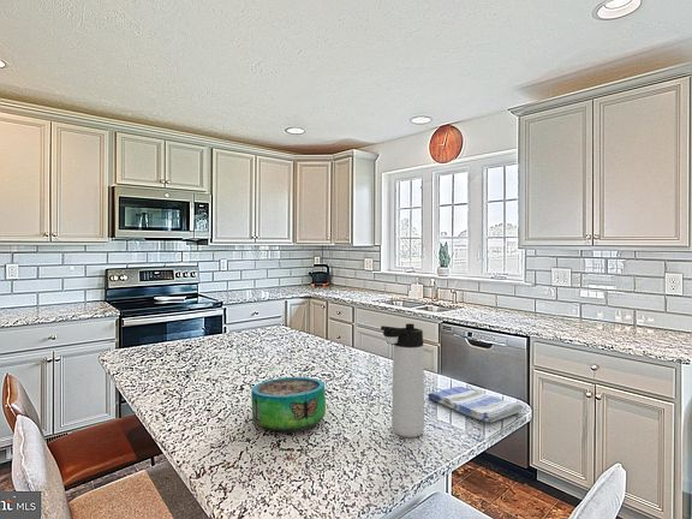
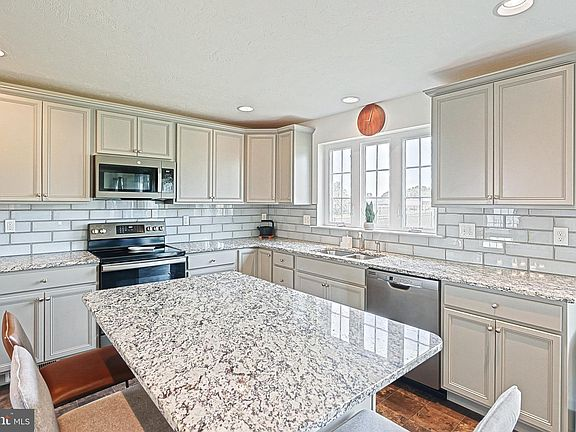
- dish towel (473, 401)
- decorative bowl (288, 402)
- thermos bottle (401, 378)
